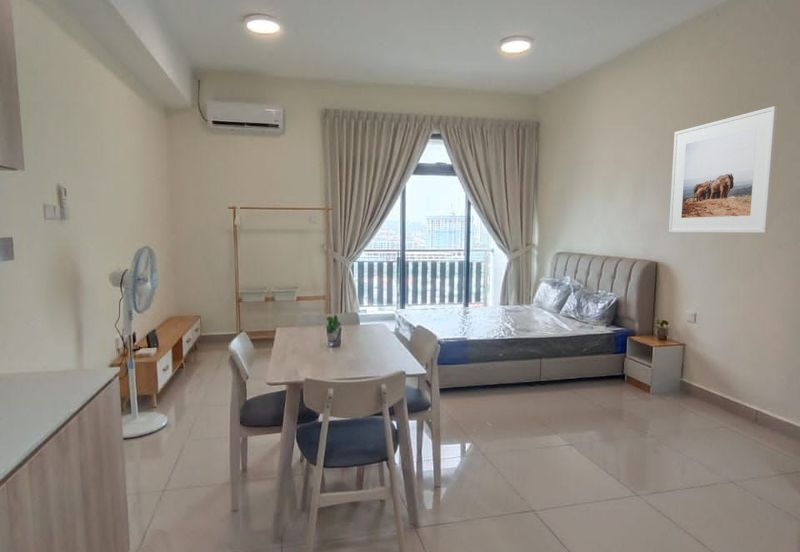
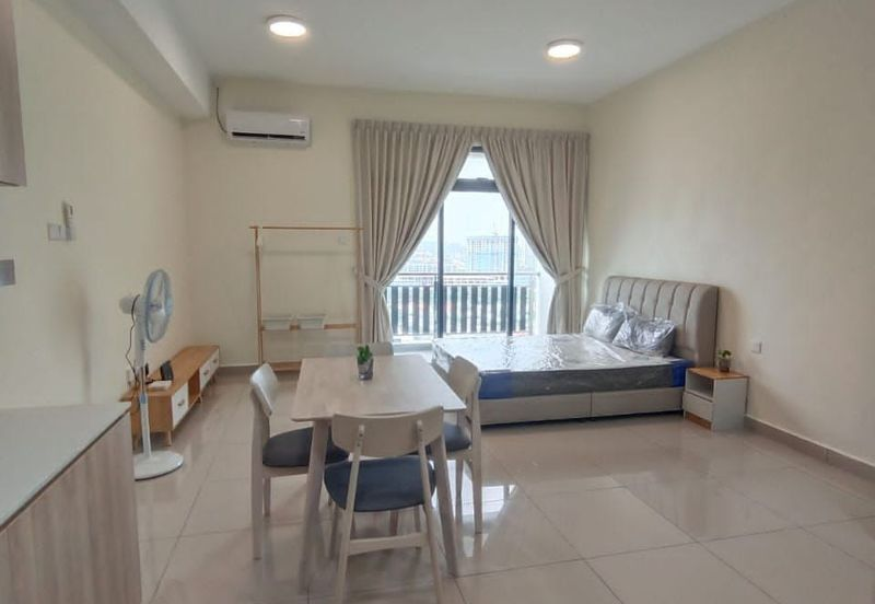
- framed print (716, 177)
